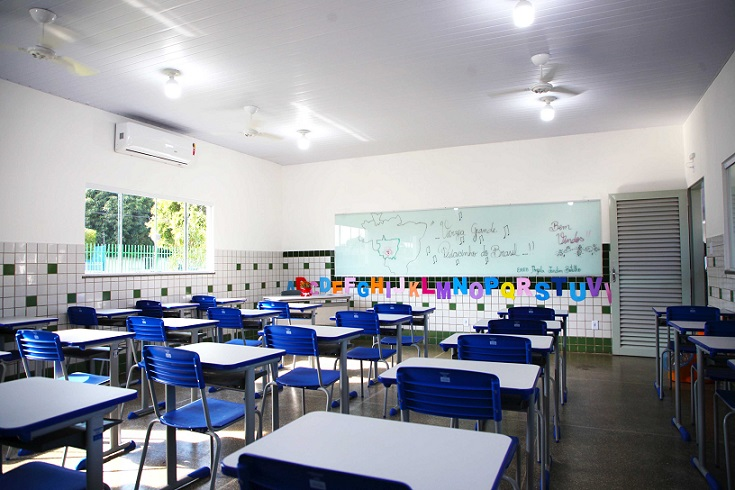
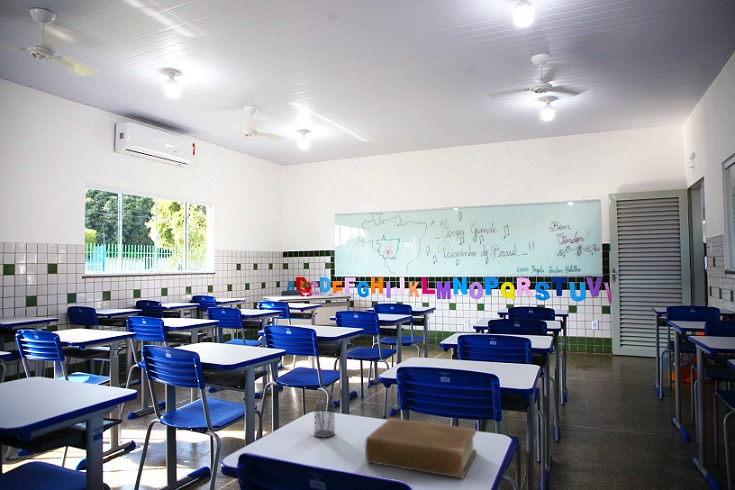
+ pencil holder (324, 413)
+ book (422, 445)
